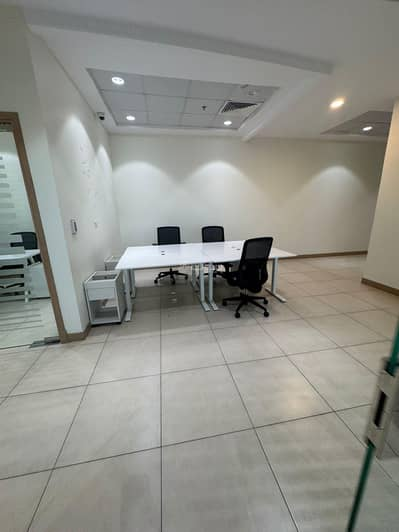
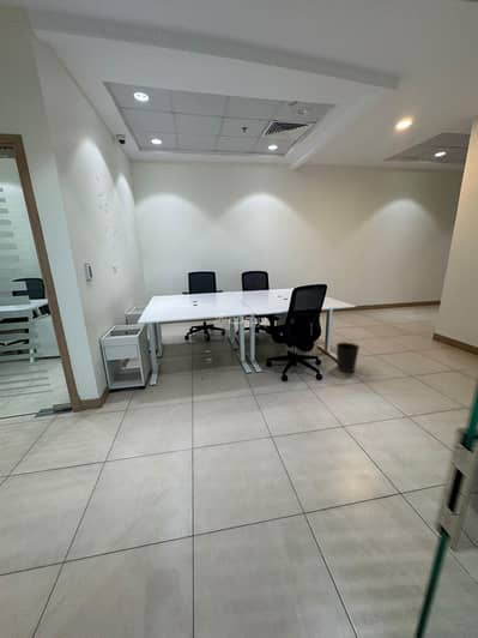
+ wastebasket (346, 357)
